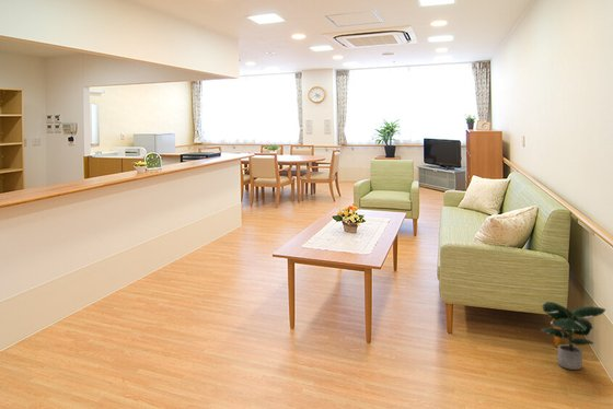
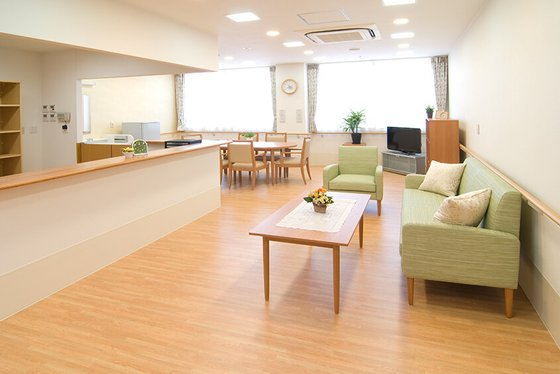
- potted plant (571, 337)
